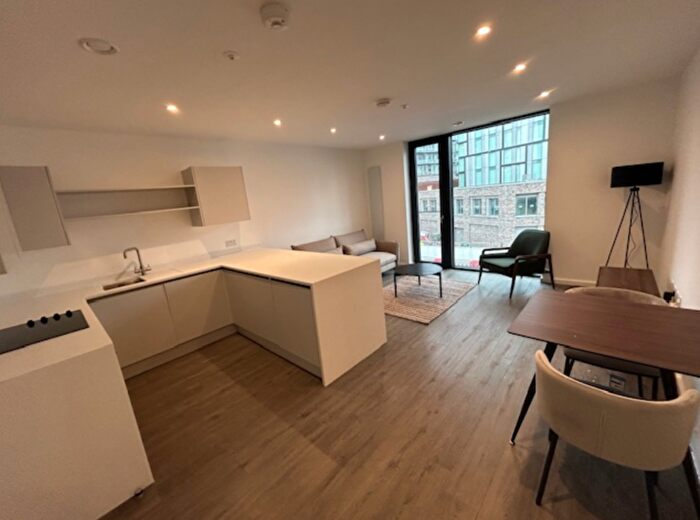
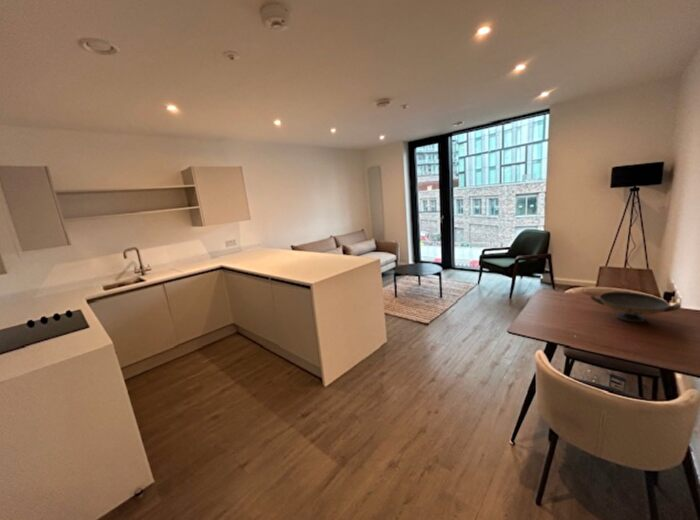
+ decorative bowl (631, 308)
